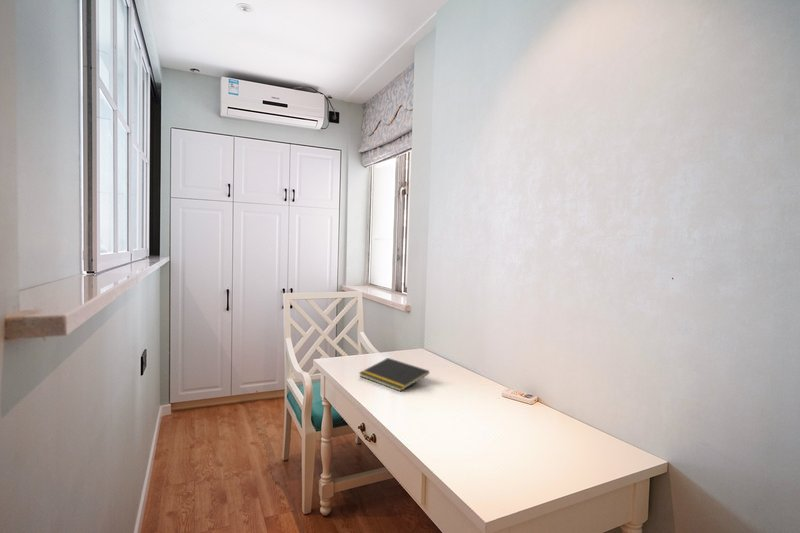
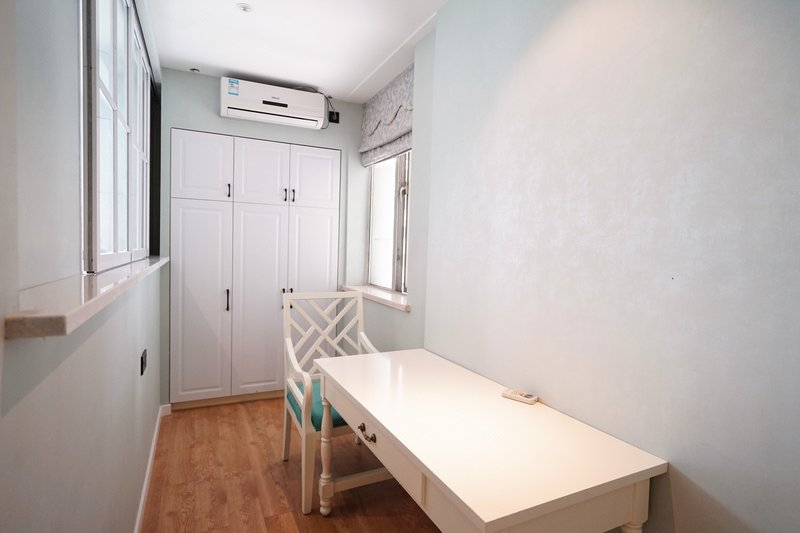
- notepad (393, 373)
